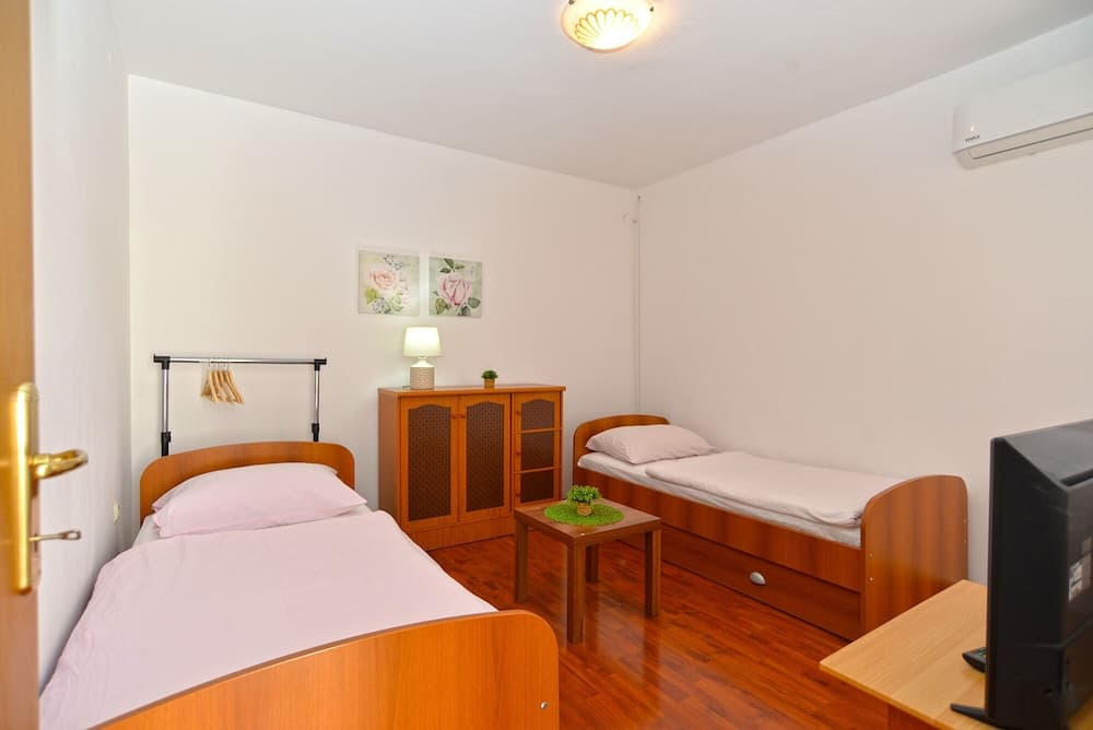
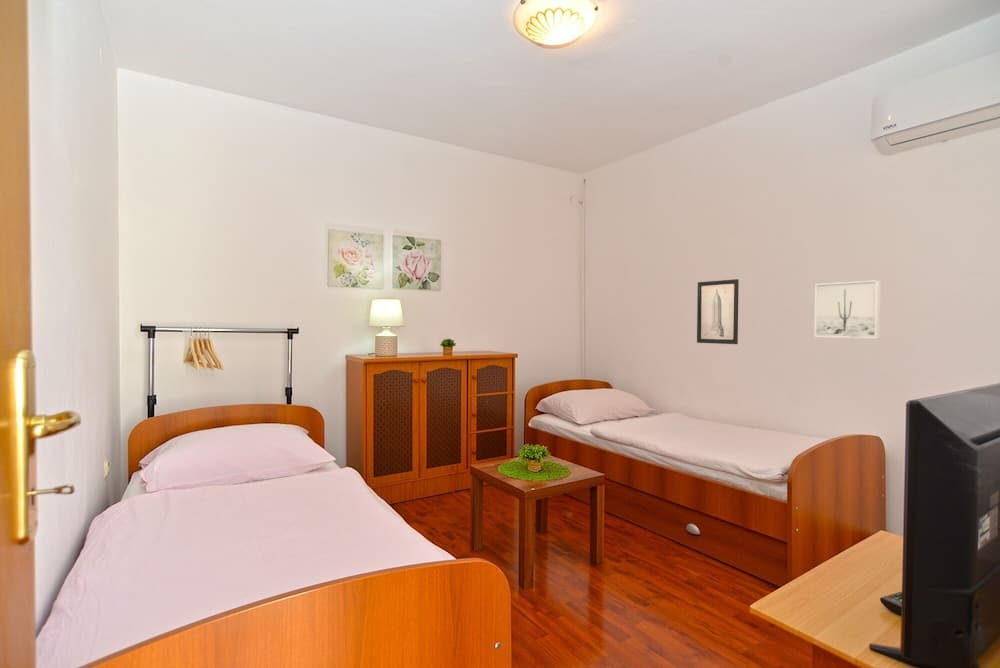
+ wall art (845, 310)
+ wall art (716, 312)
